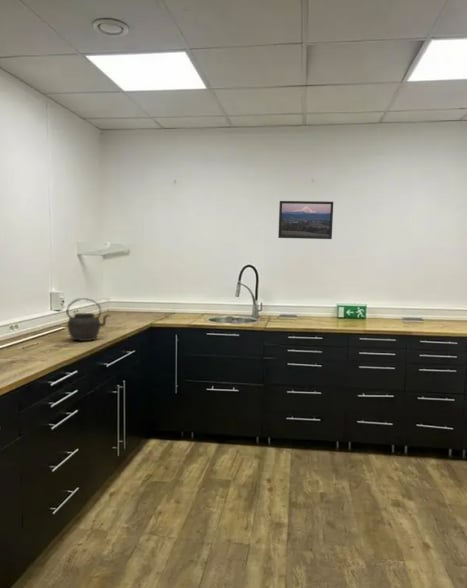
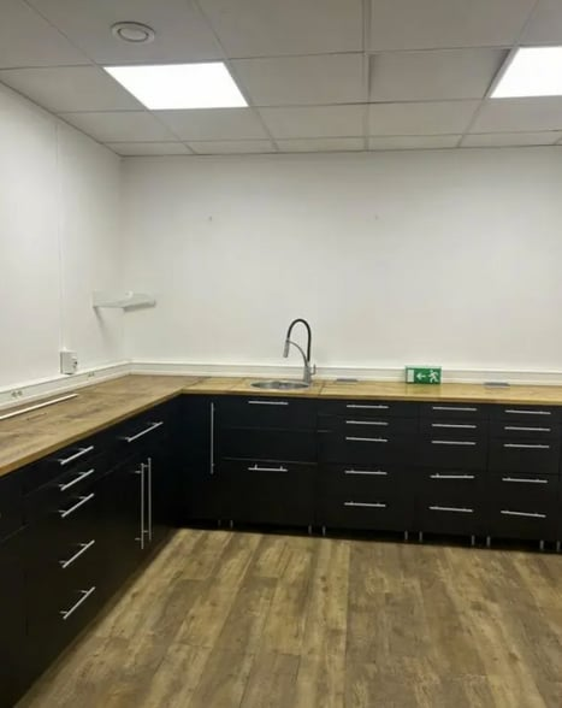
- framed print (305, 220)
- kettle (88, 318)
